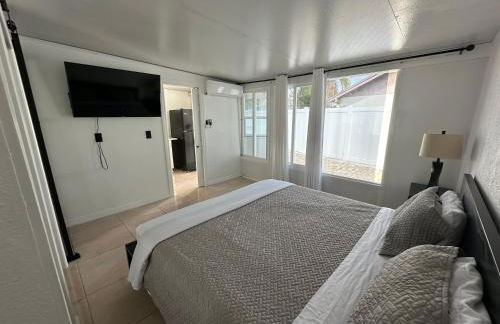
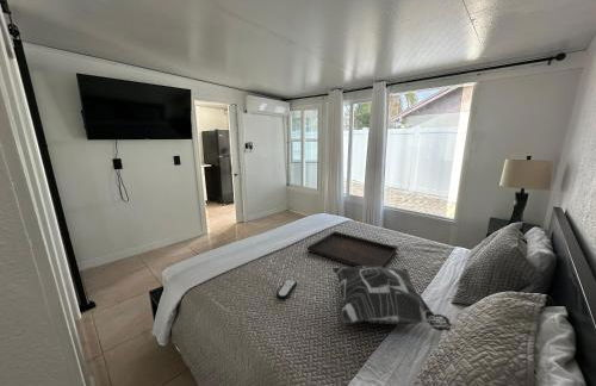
+ remote control (286, 288)
+ decorative pillow (381, 293)
+ serving tray (352, 249)
